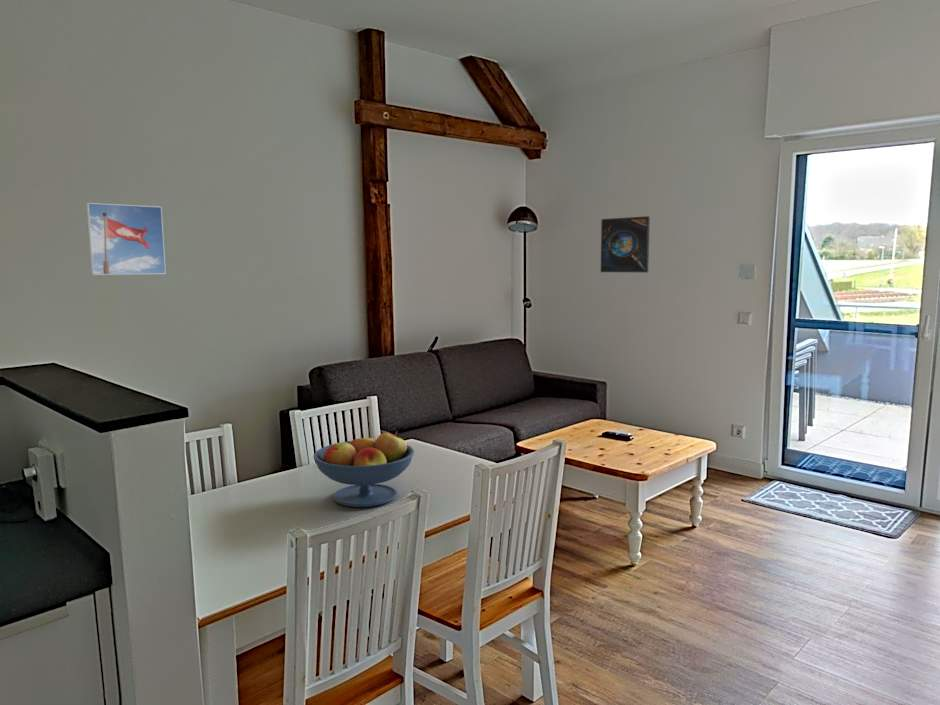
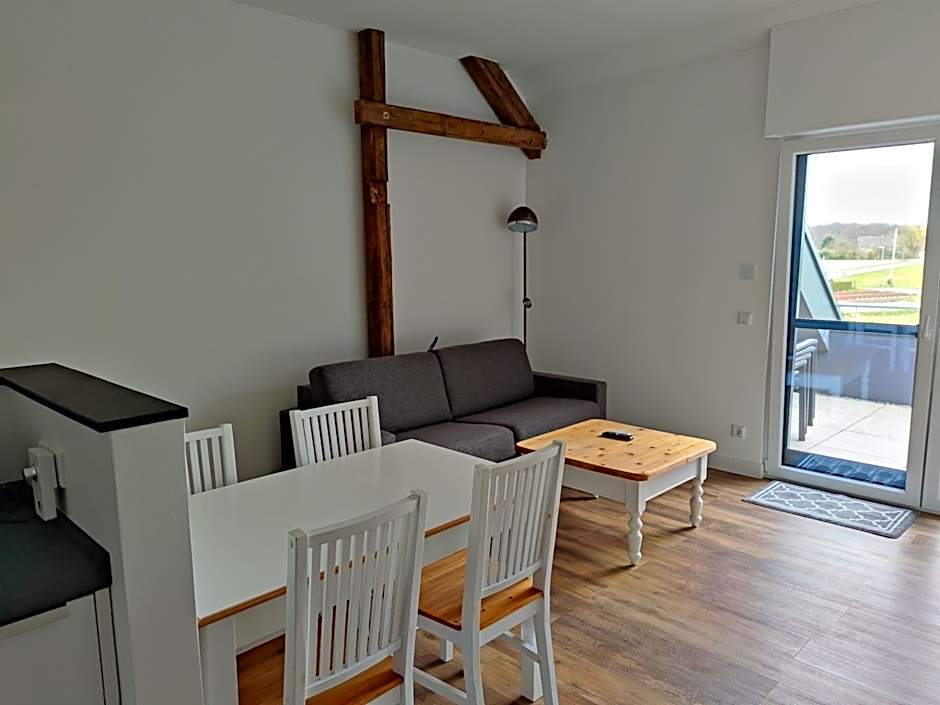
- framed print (624, 245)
- fruit bowl (364, 466)
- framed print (127, 239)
